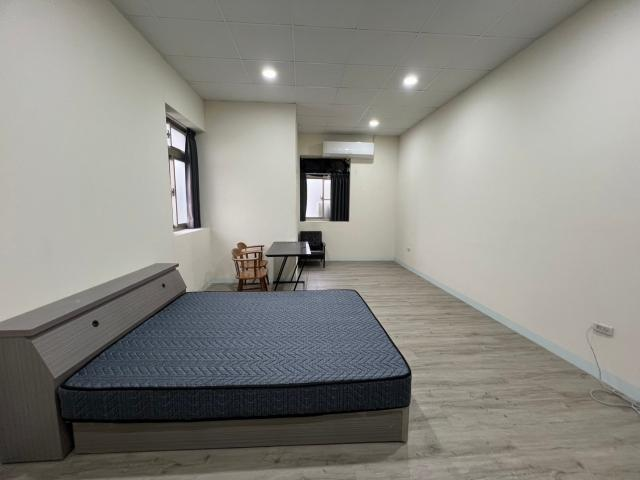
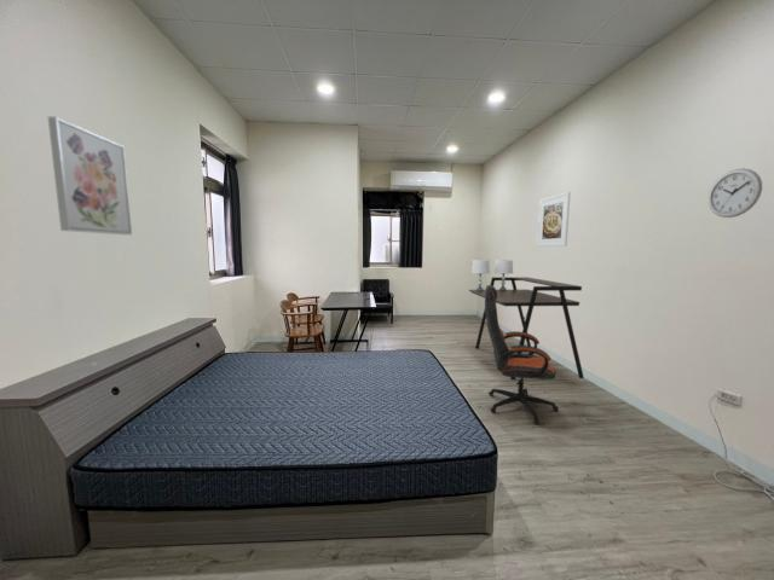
+ wall art (96, 184)
+ office chair (521, 347)
+ table lamp (489, 272)
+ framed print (551, 221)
+ wall clock (732, 193)
+ desk (521, 321)
